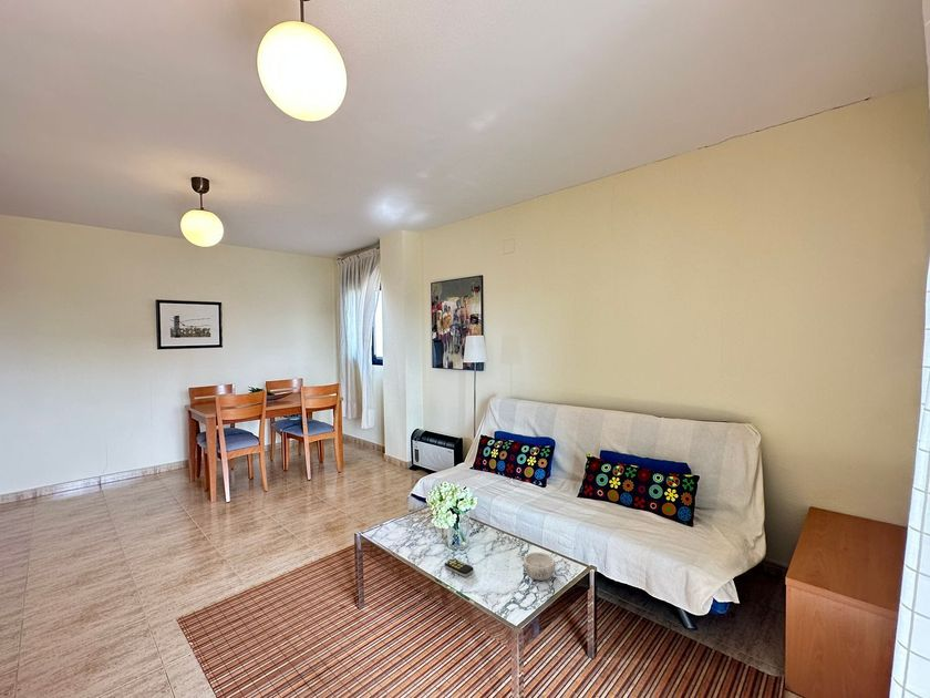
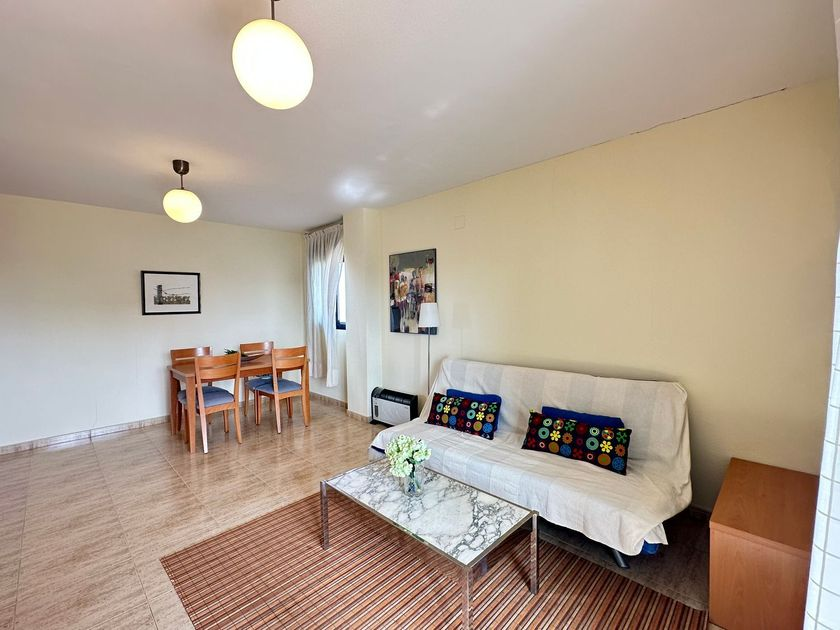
- decorative bowl (537, 566)
- remote control (458, 566)
